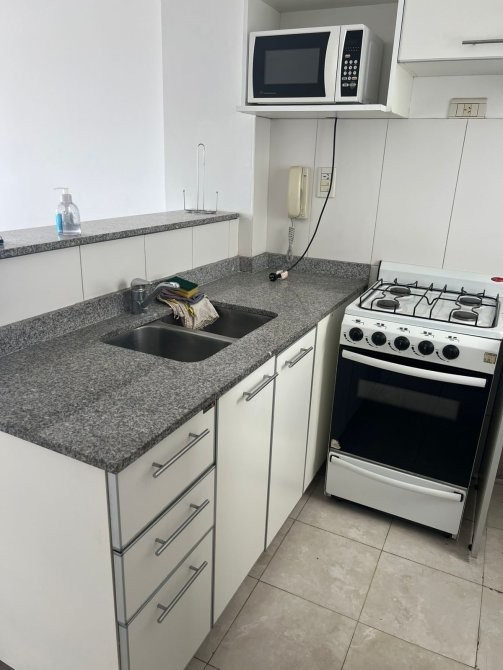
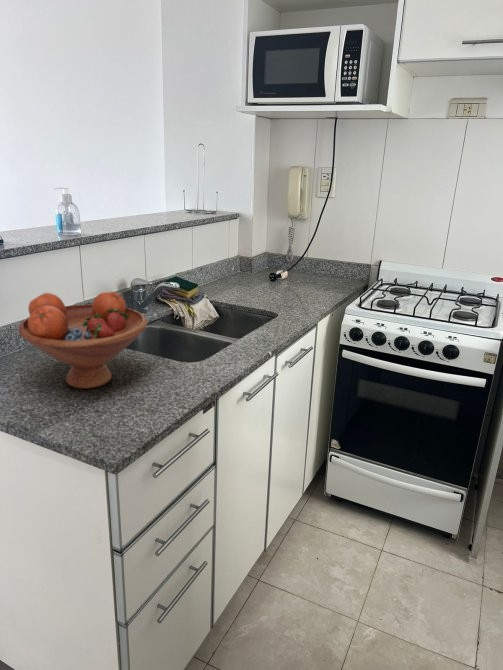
+ fruit bowl (86, 340)
